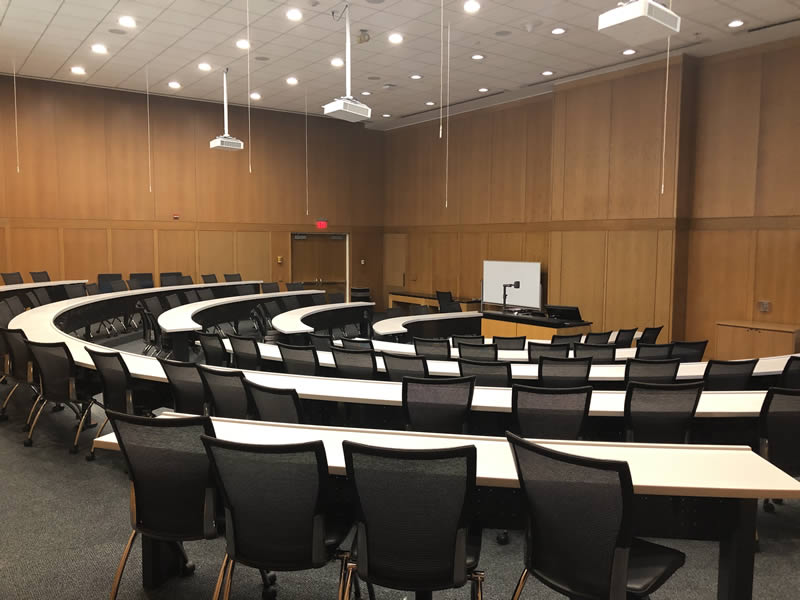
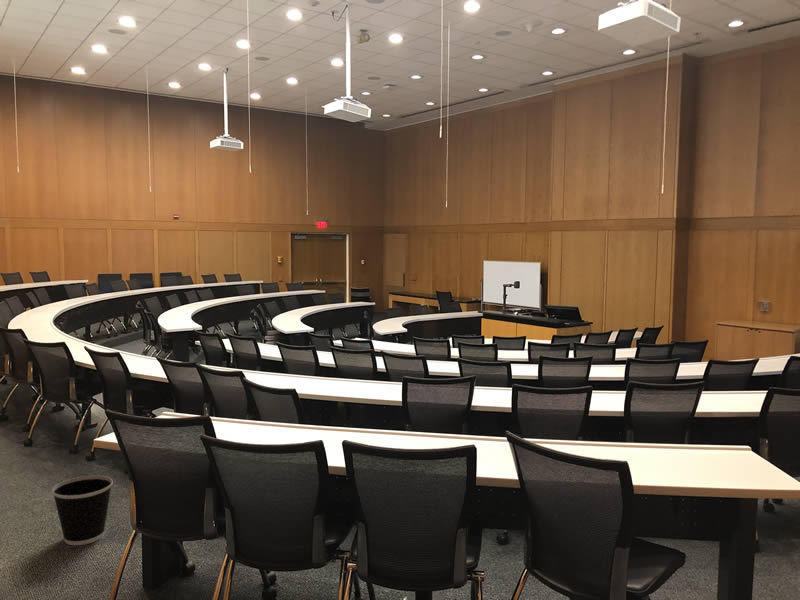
+ wastebasket (83, 511)
